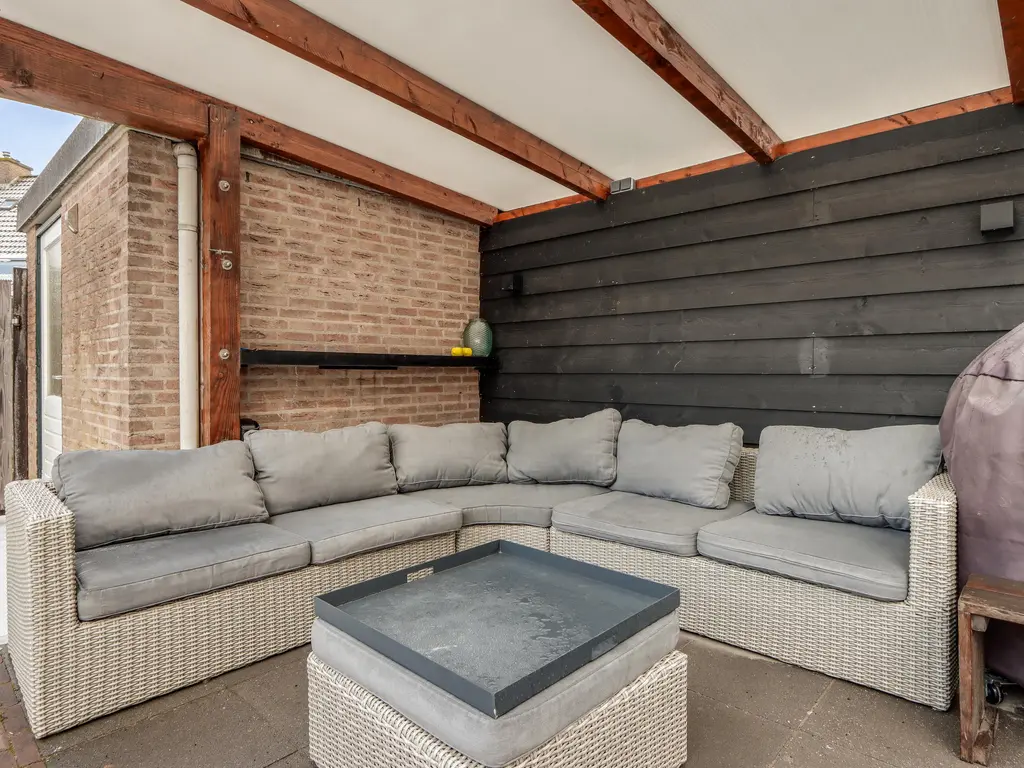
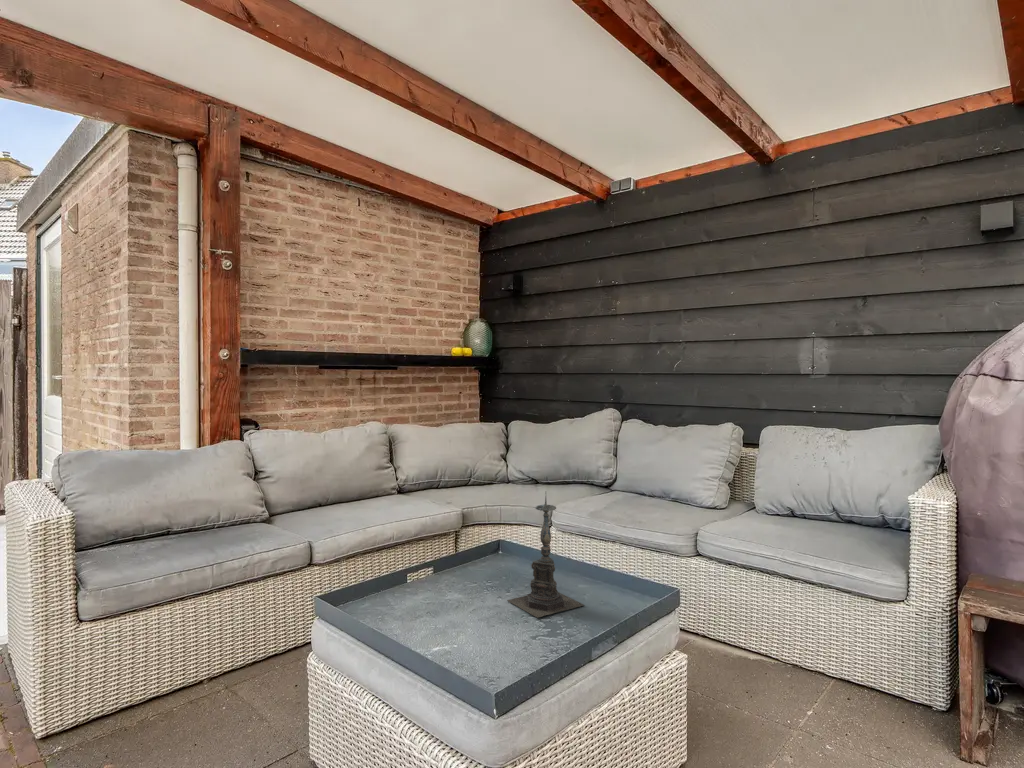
+ candle holder (545, 546)
